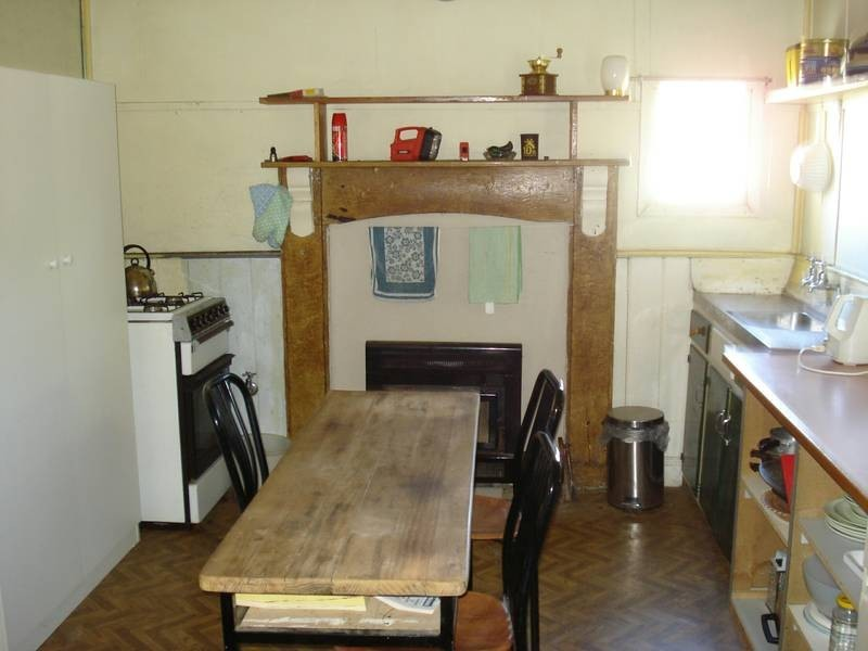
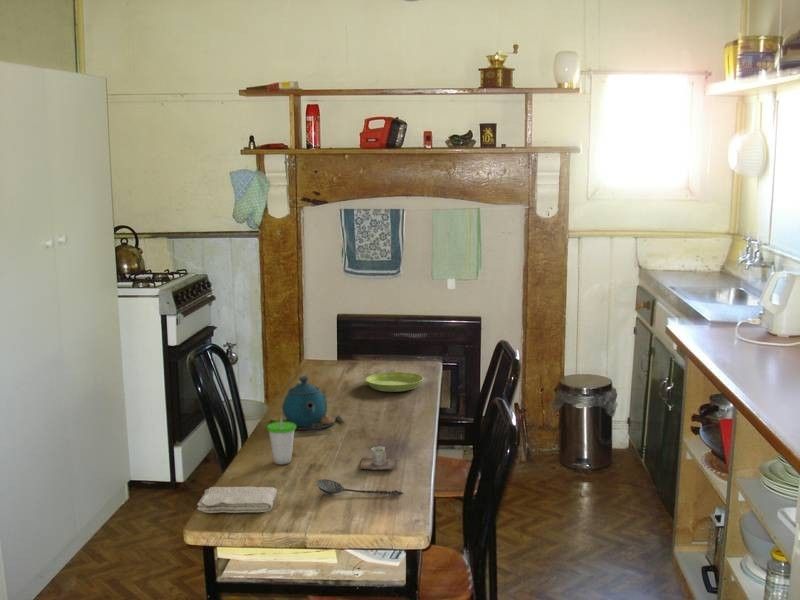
+ teapot (307, 399)
+ washcloth (238, 498)
+ saucer (394, 382)
+ spoon (358, 490)
+ cup (378, 456)
+ cup (281, 435)
